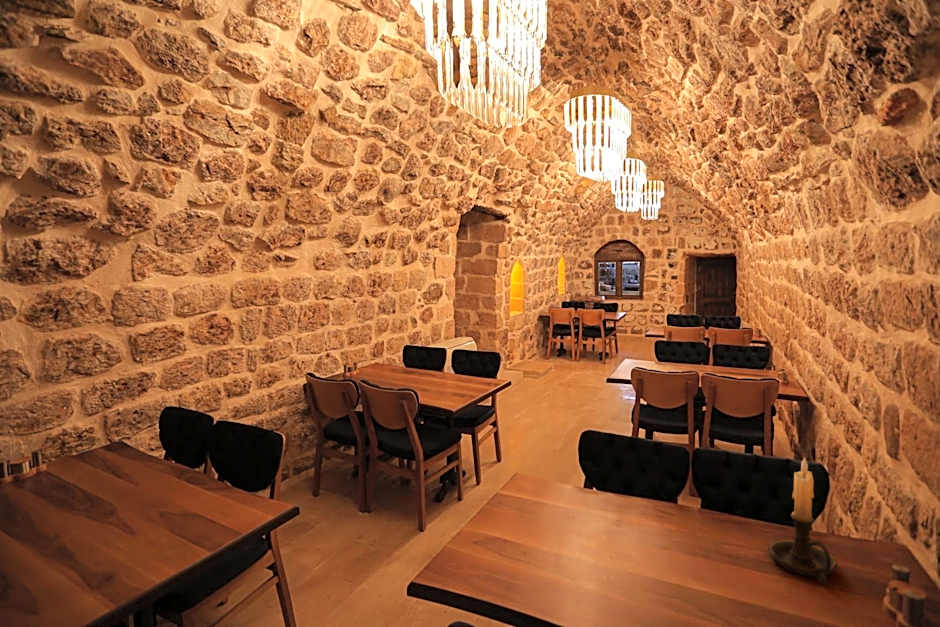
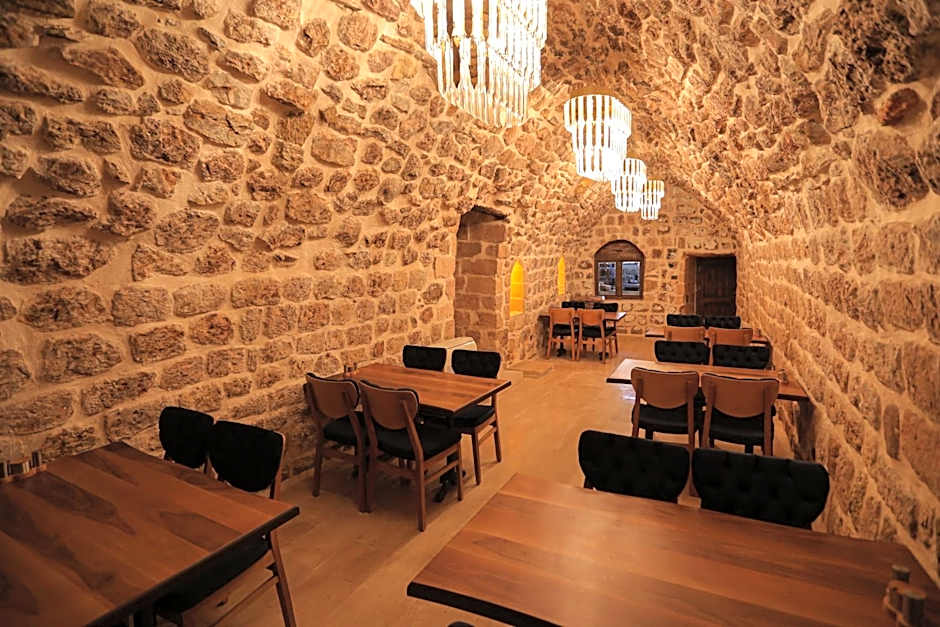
- candle holder (808, 514)
